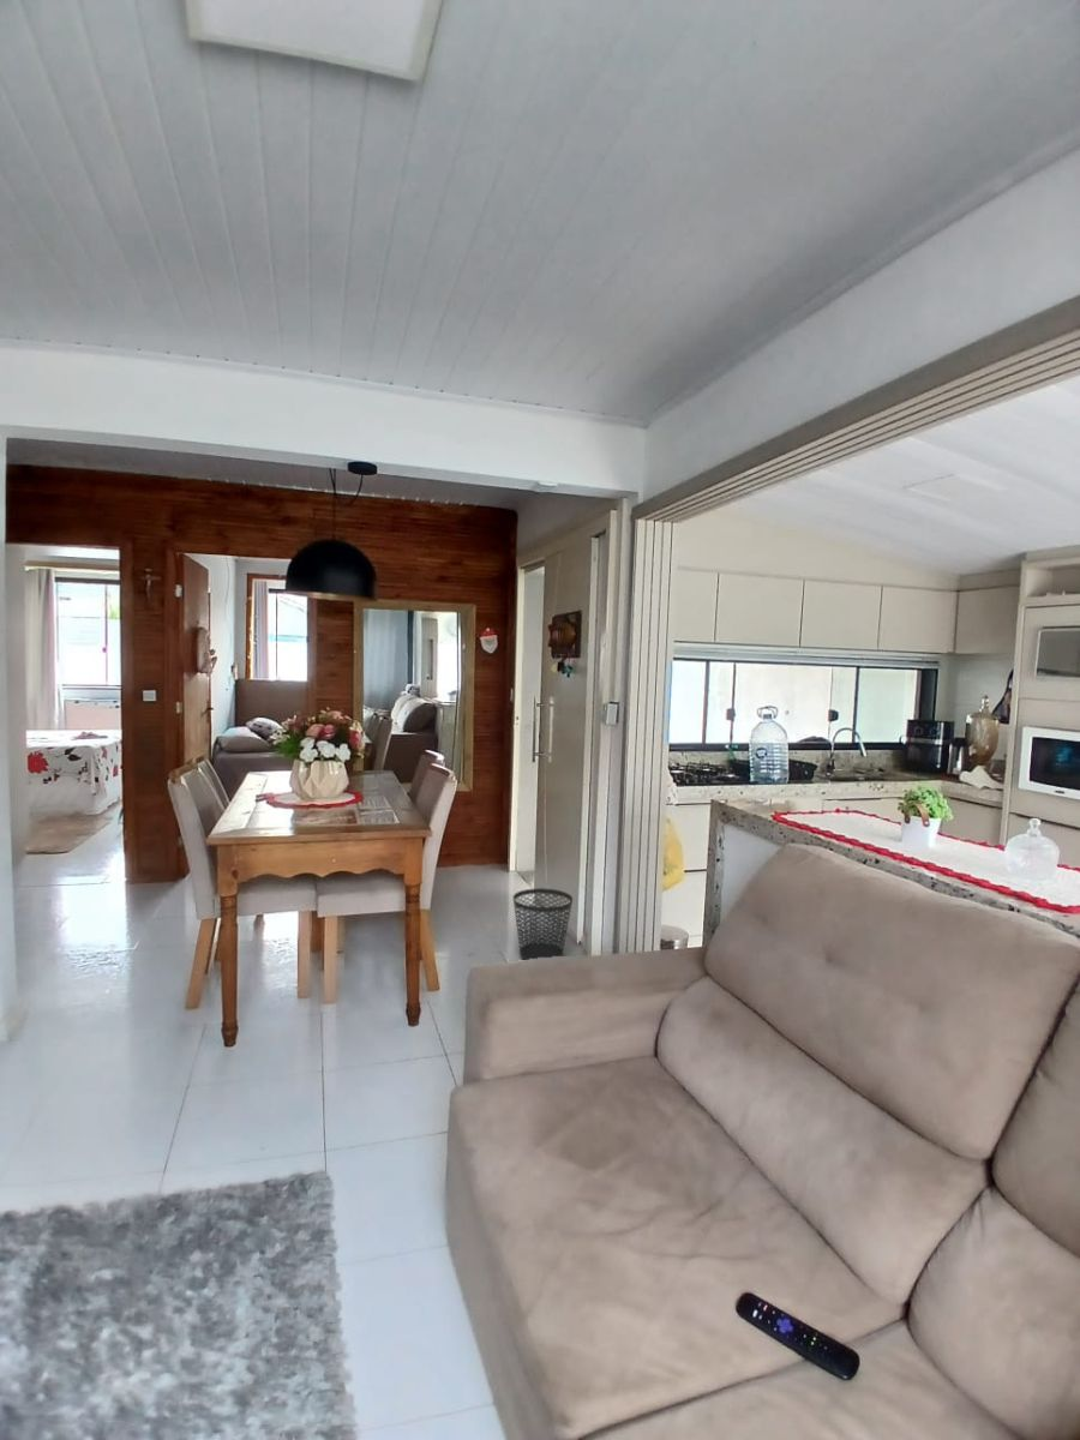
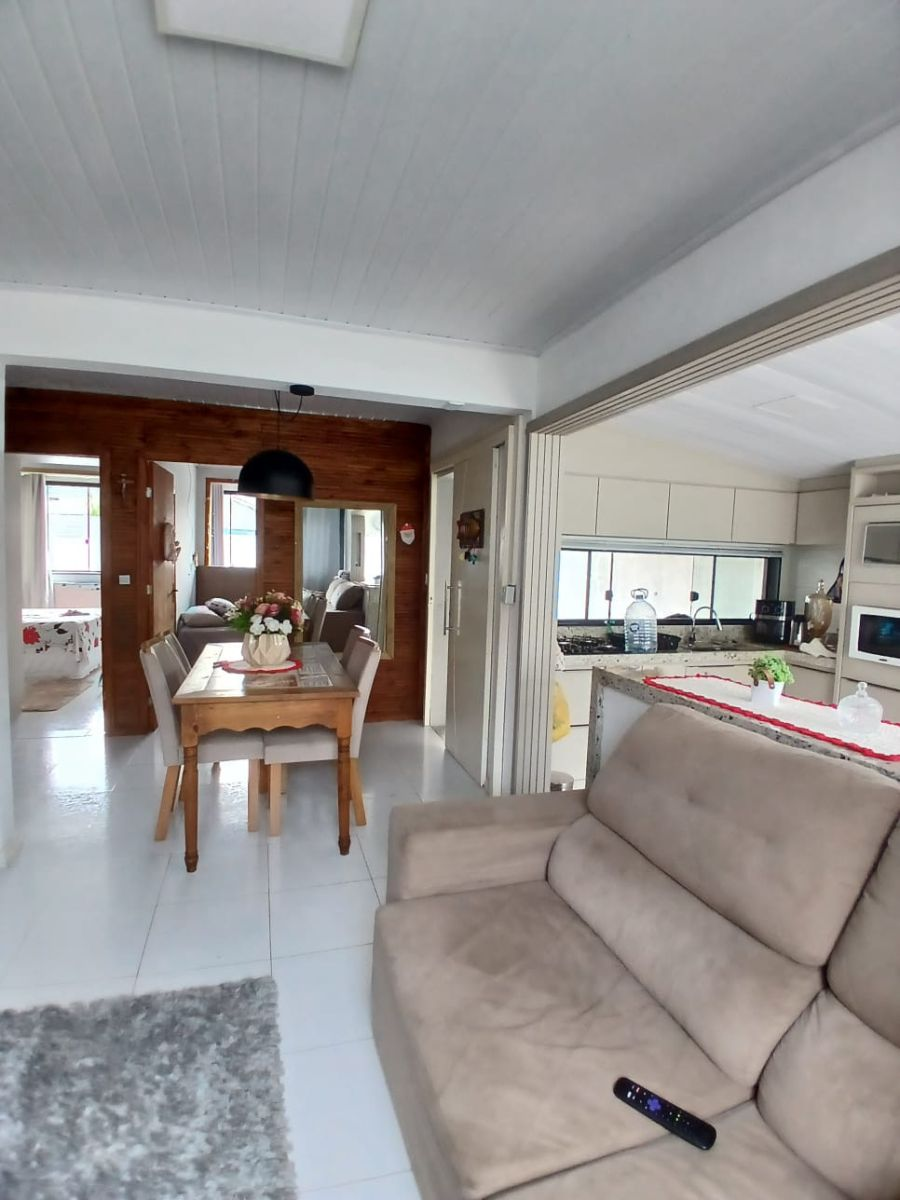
- wastebasket (542, 928)
